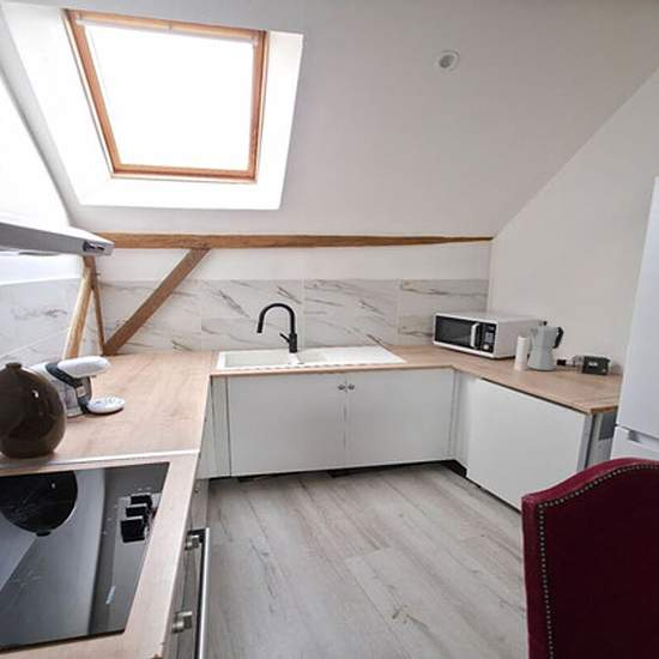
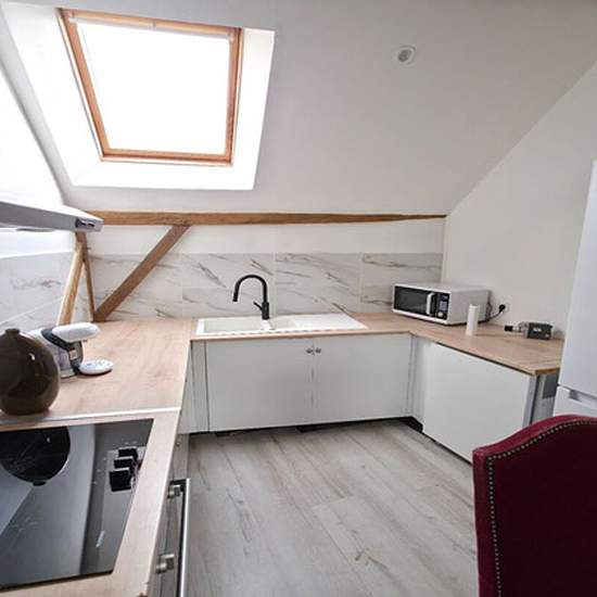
- moka pot (544, 344)
